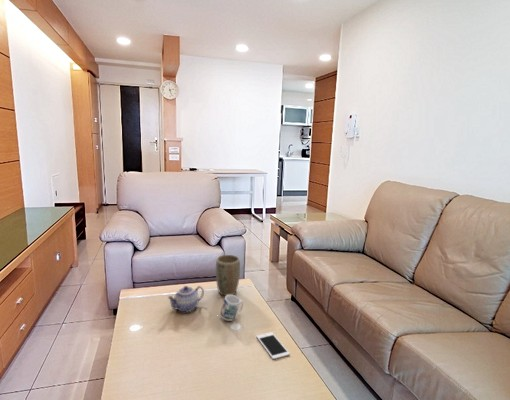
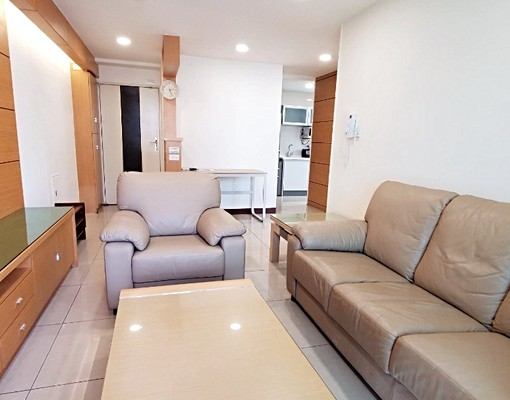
- plant pot (227, 275)
- cell phone (272, 345)
- mug (231, 306)
- teapot (186, 297)
